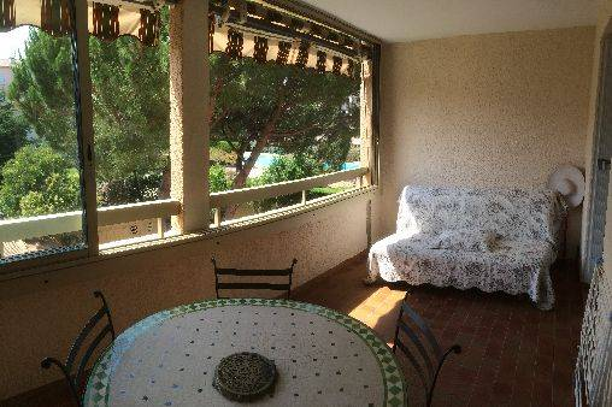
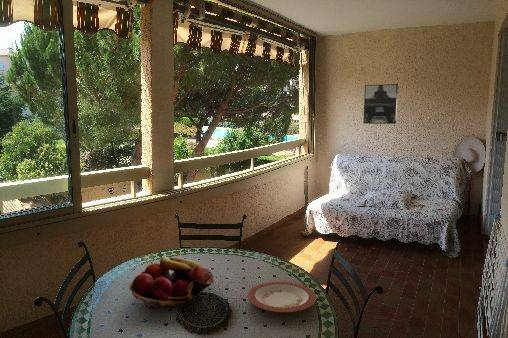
+ wall art (380, 104)
+ fruit basket (172, 278)
+ plate (281, 297)
